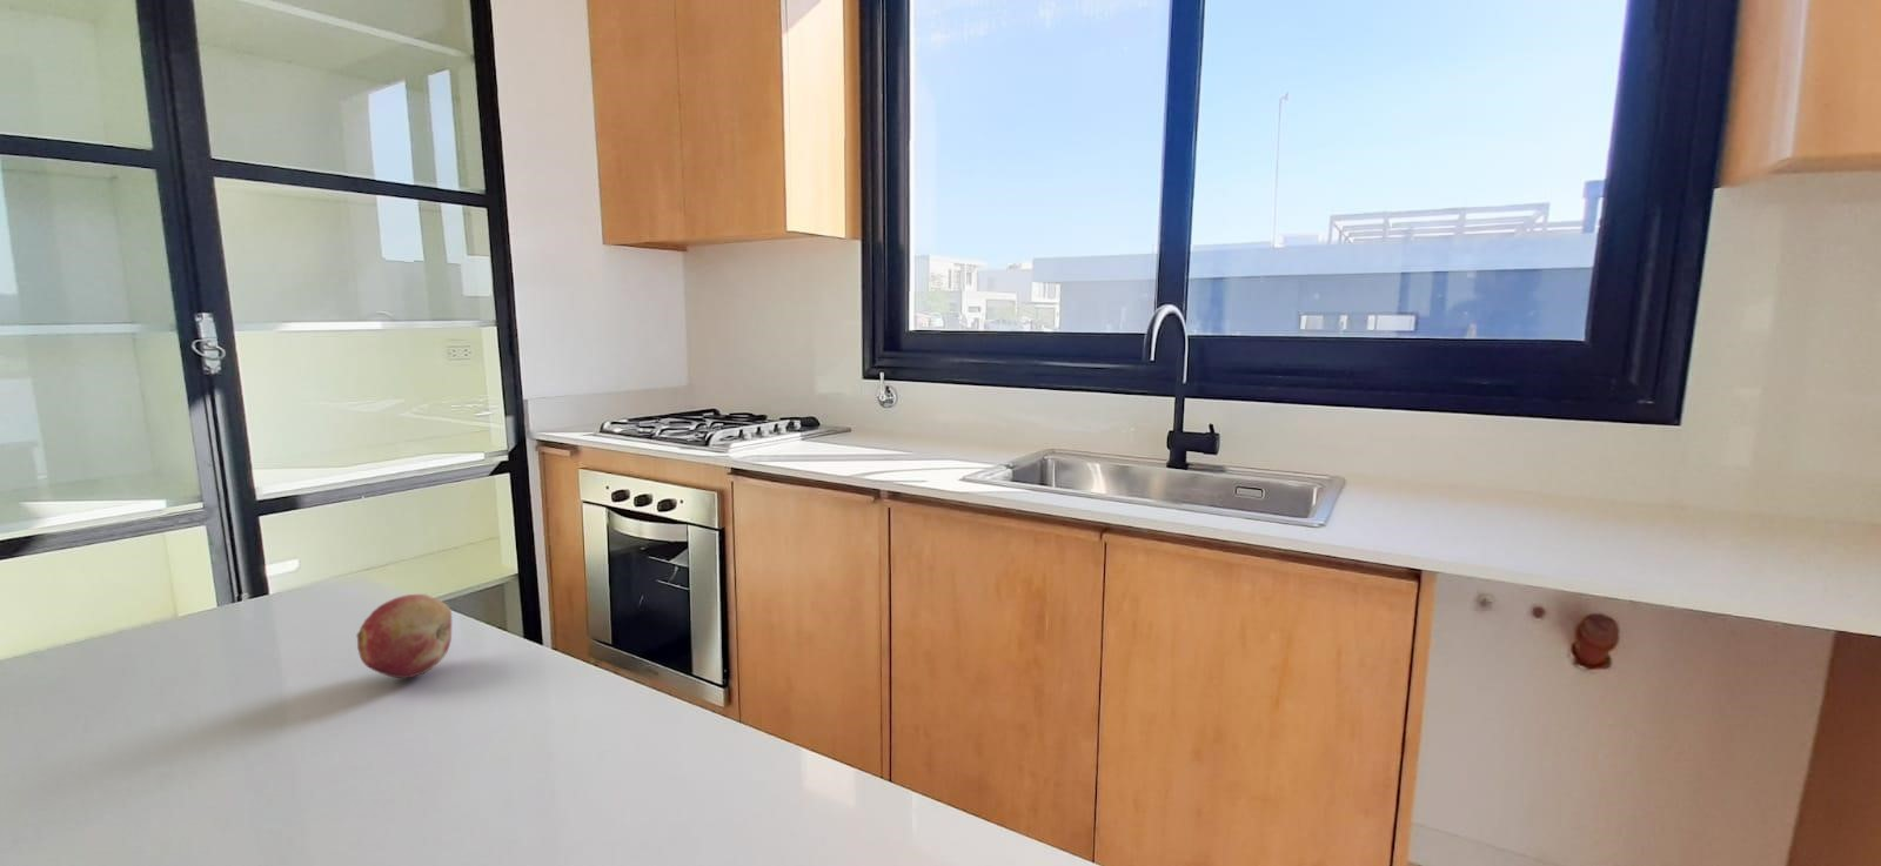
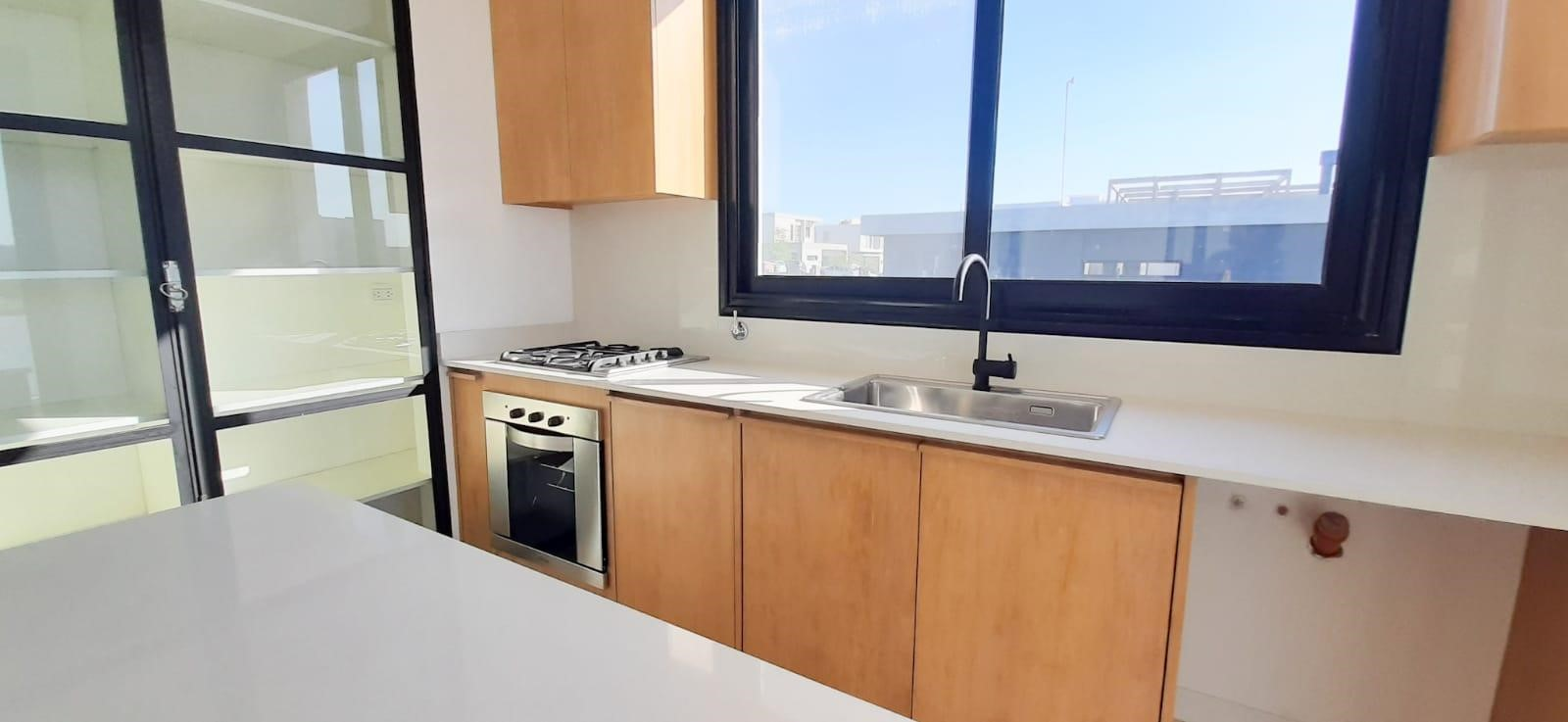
- fruit (407, 637)
